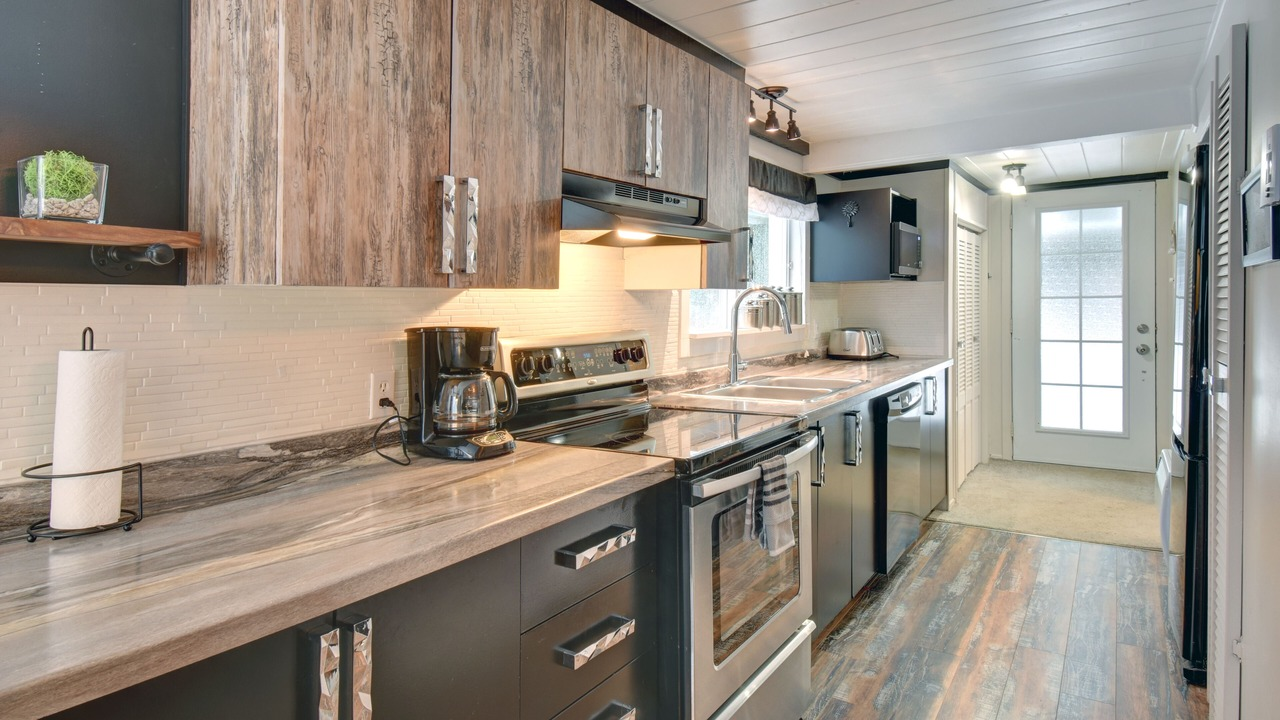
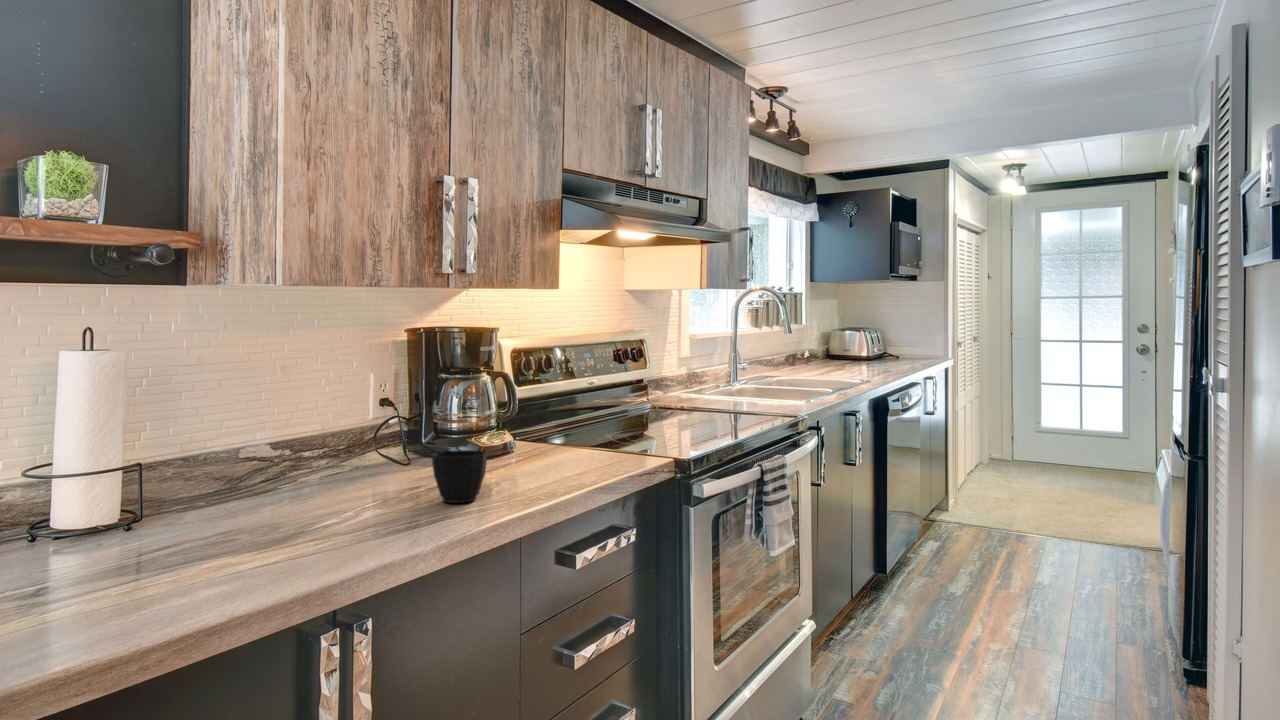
+ cup (462, 476)
